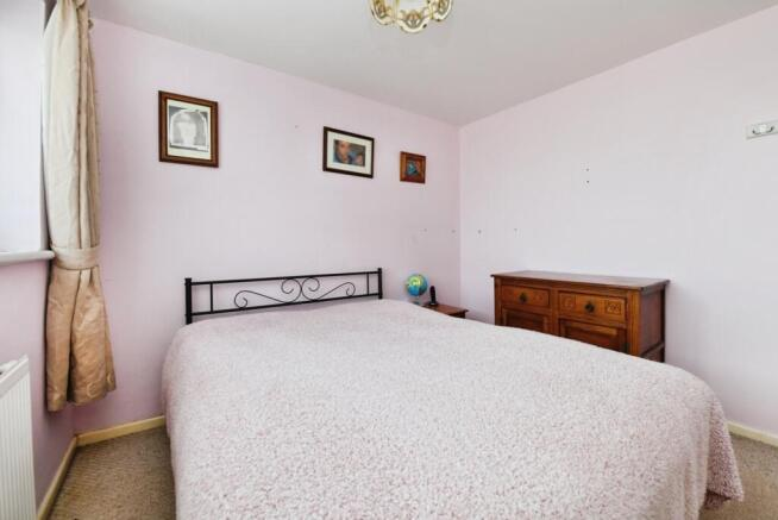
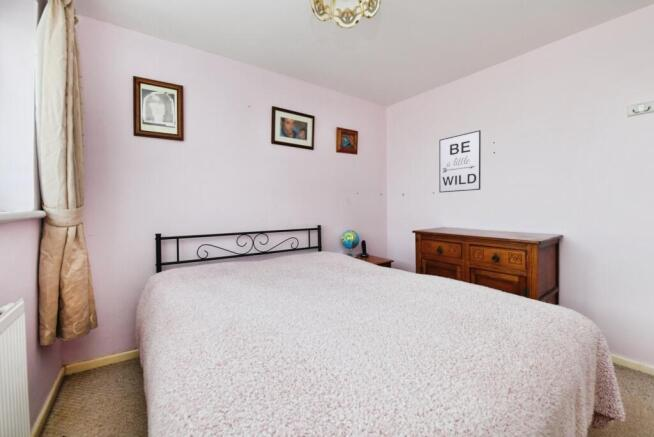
+ wall art (458, 163)
